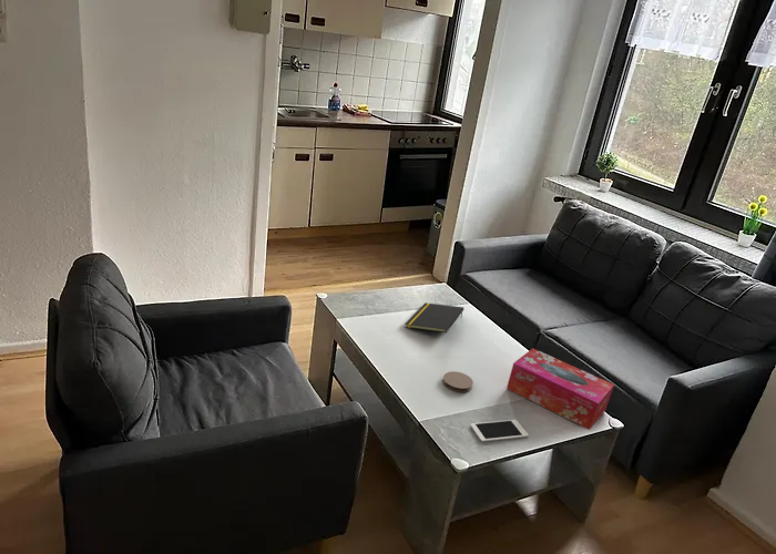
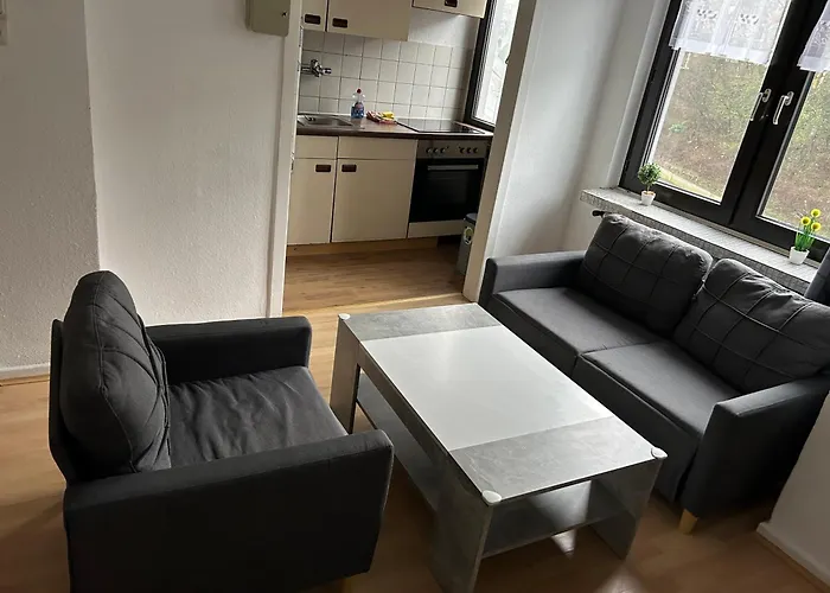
- notepad (435, 317)
- coaster (457, 381)
- cell phone (499, 430)
- tissue box (559, 386)
